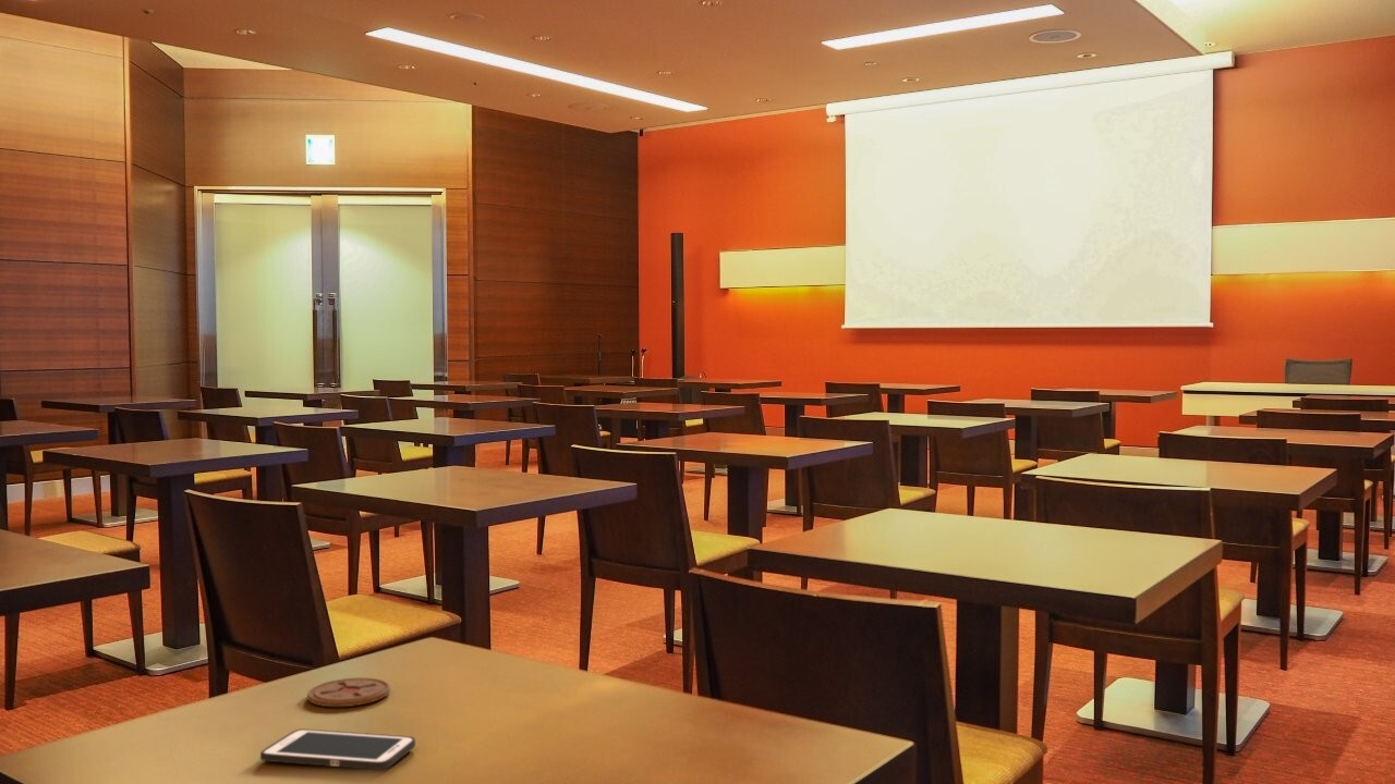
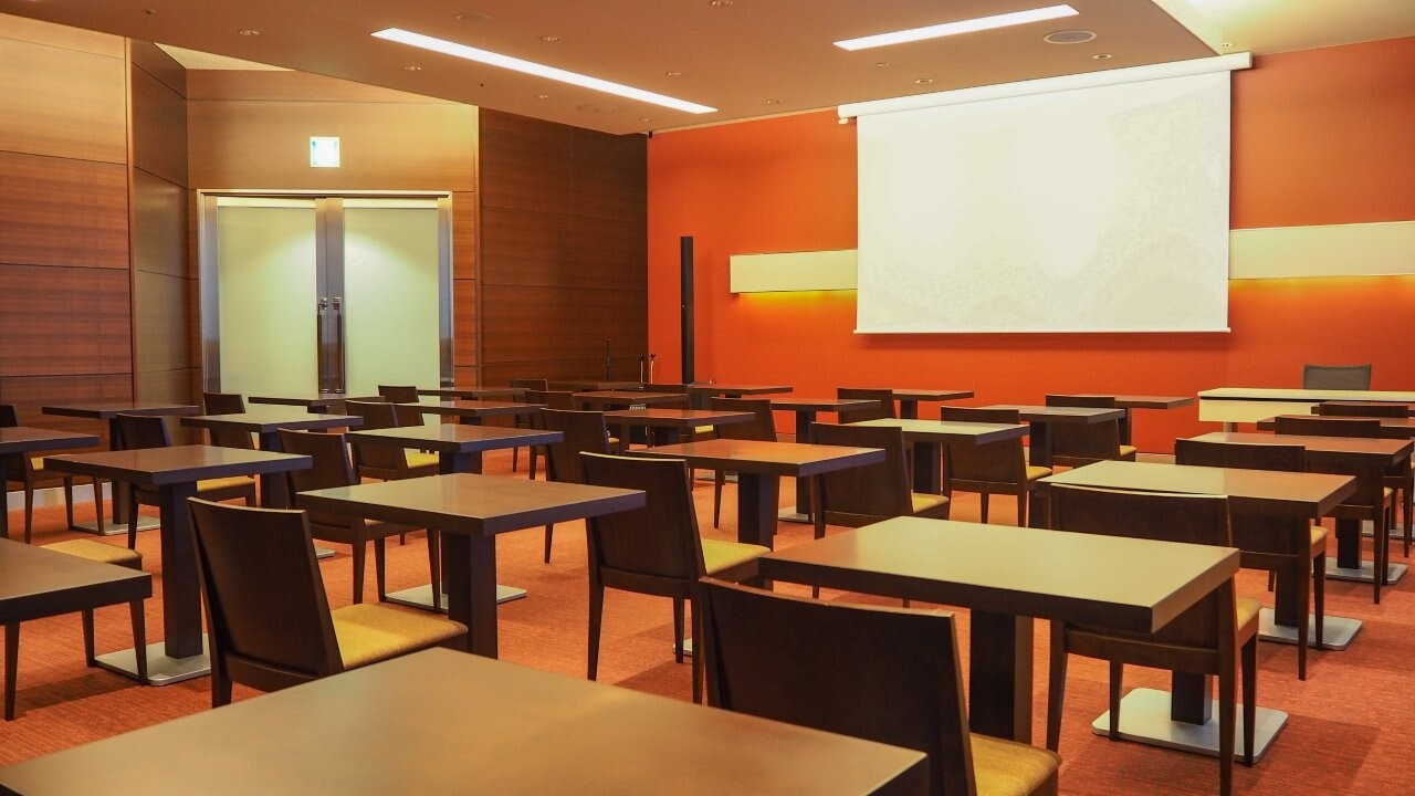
- coaster (349, 691)
- cell phone (339, 749)
